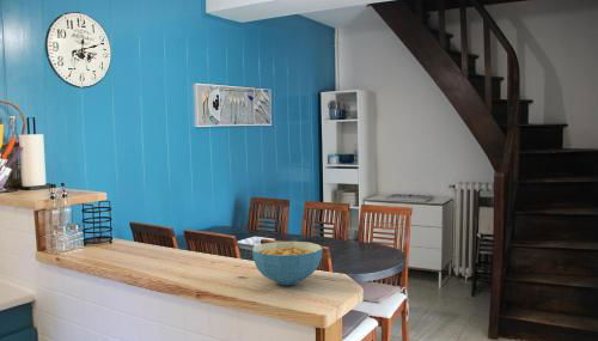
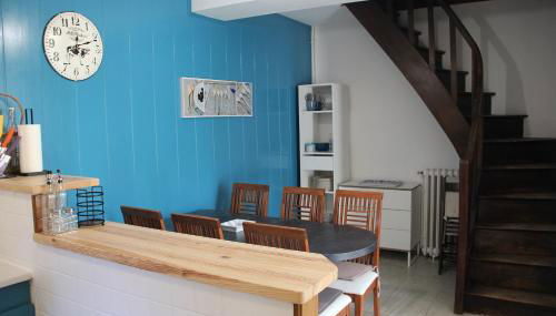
- cereal bowl (287, 264)
